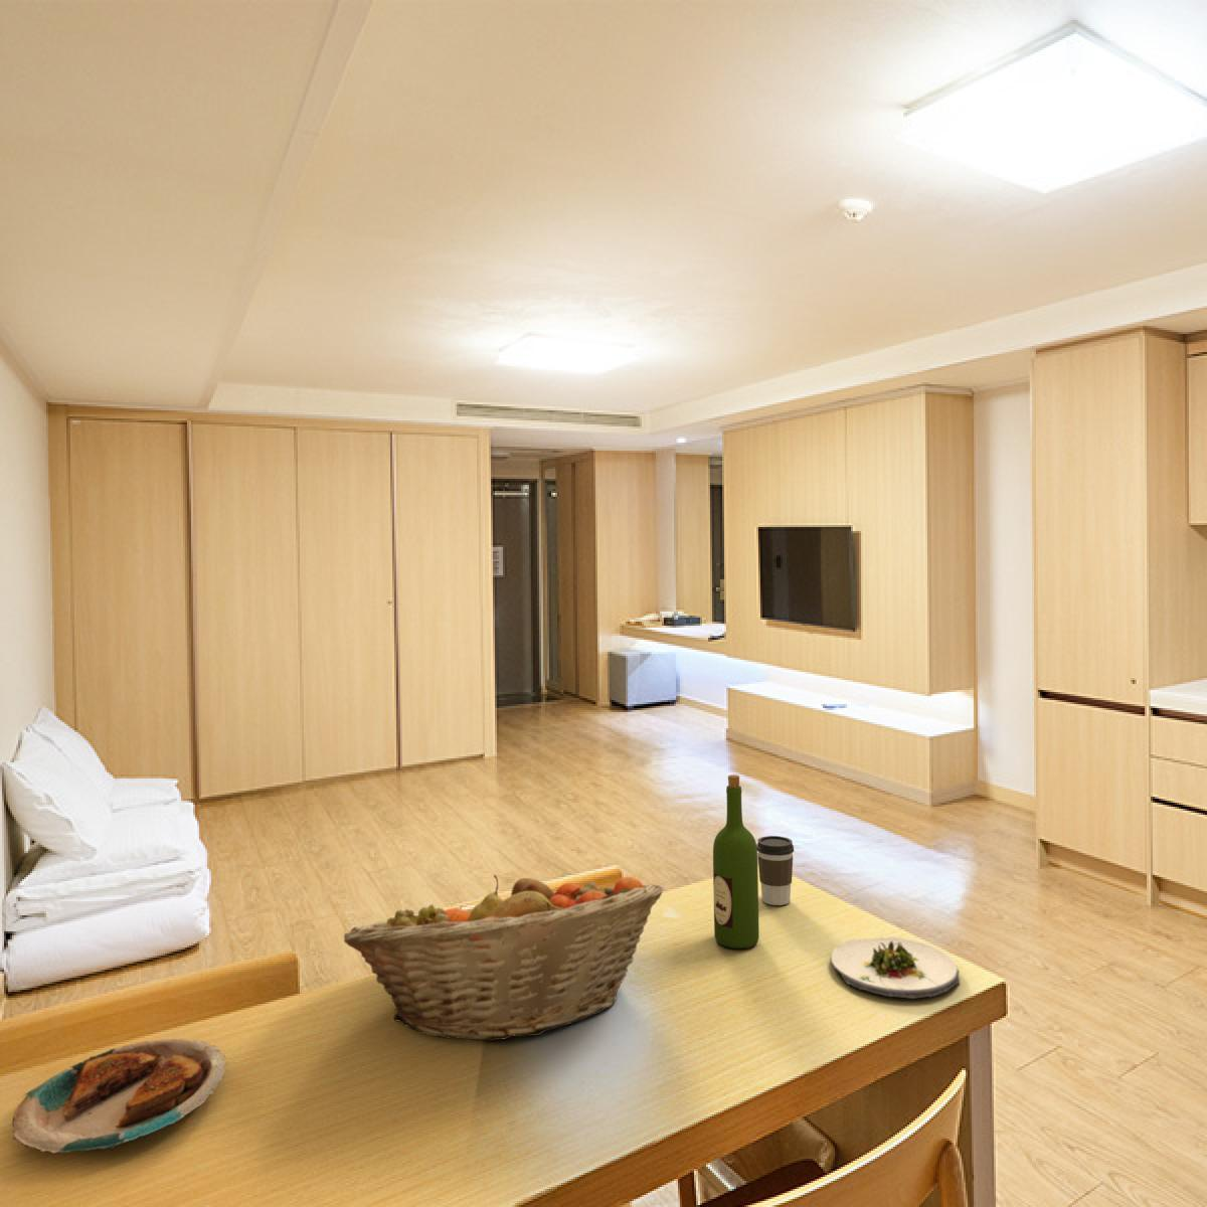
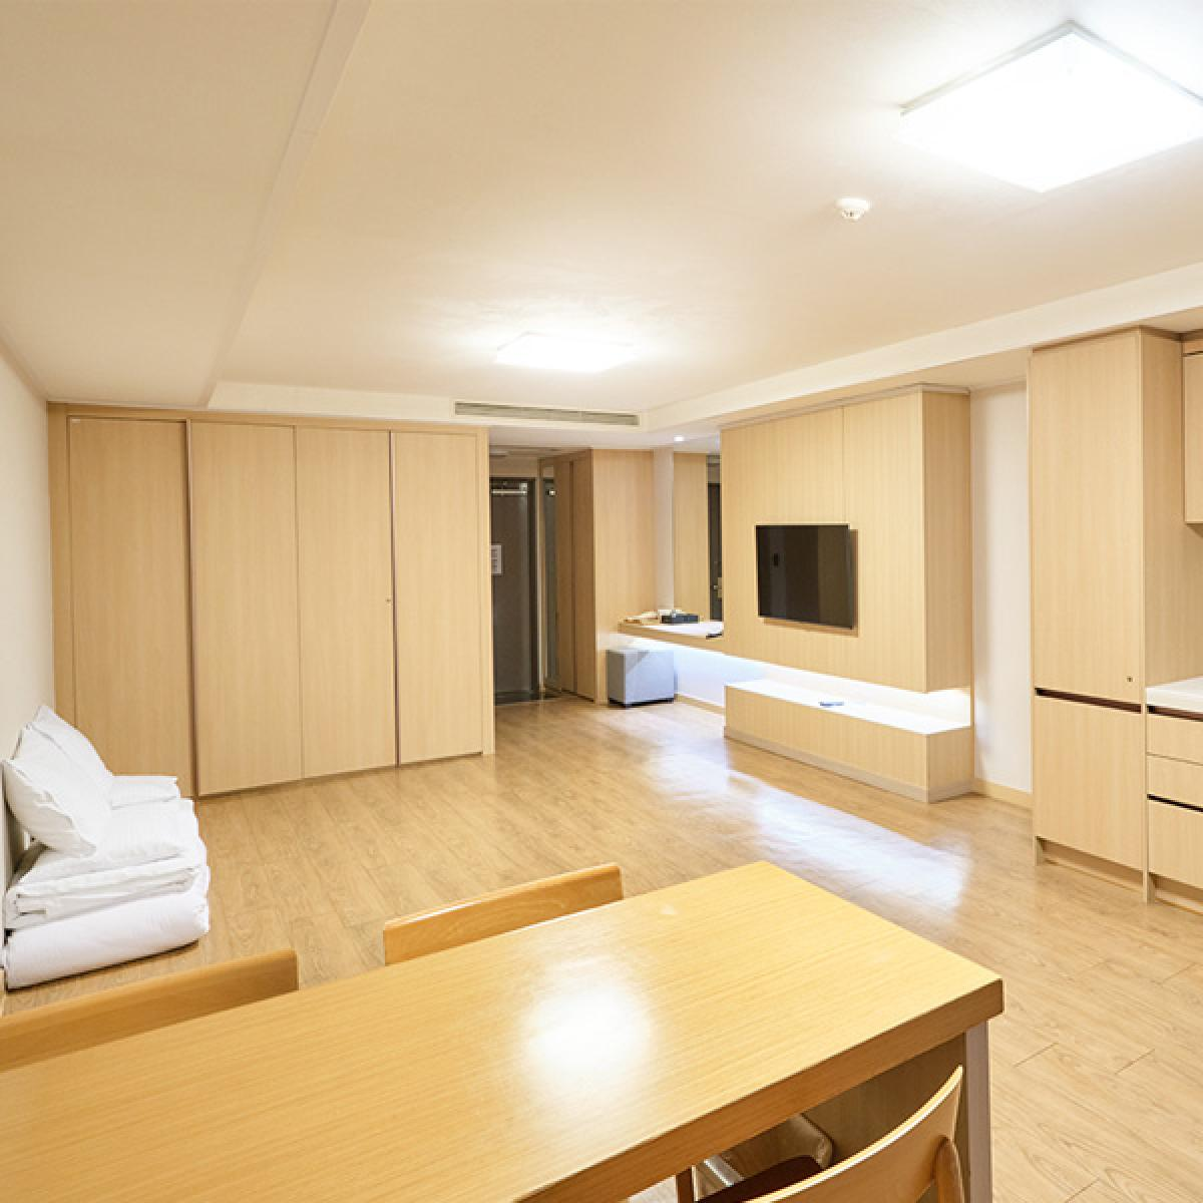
- wine bottle (735, 858)
- salad plate (893, 957)
- coffee cup (775, 870)
- plate (120, 1091)
- fruit basket (508, 935)
